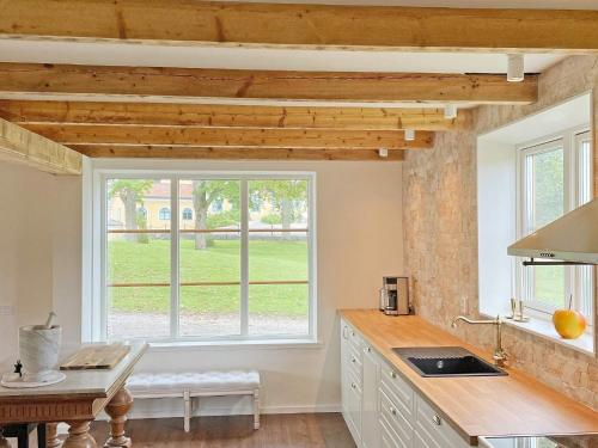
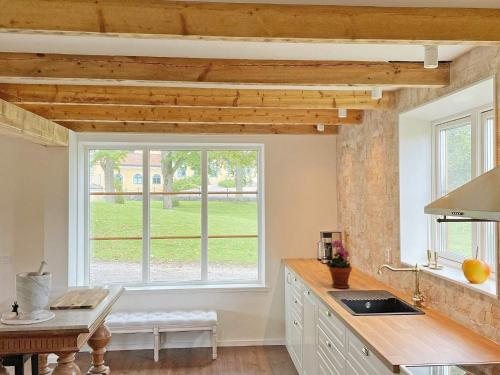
+ potted plant (339, 263)
